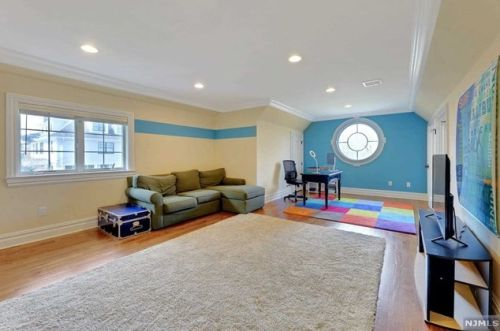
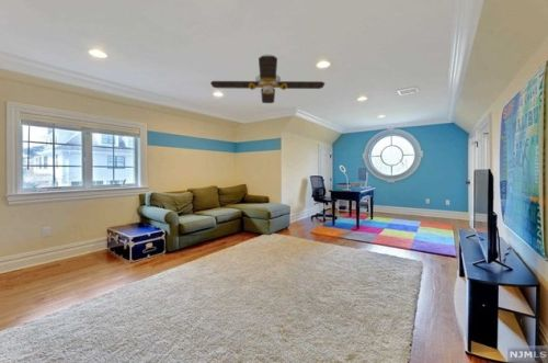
+ ceiling fan (267, 75)
